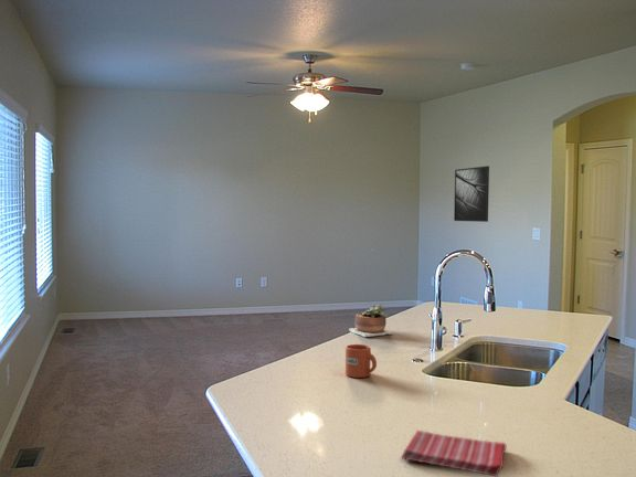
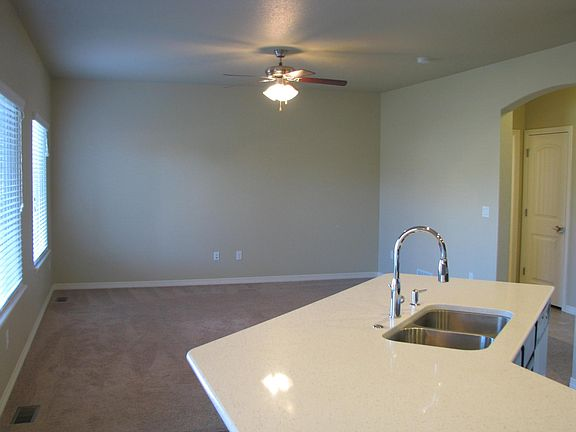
- succulent plant (370, 318)
- dish towel (455, 449)
- mug (361, 361)
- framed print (470, 194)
